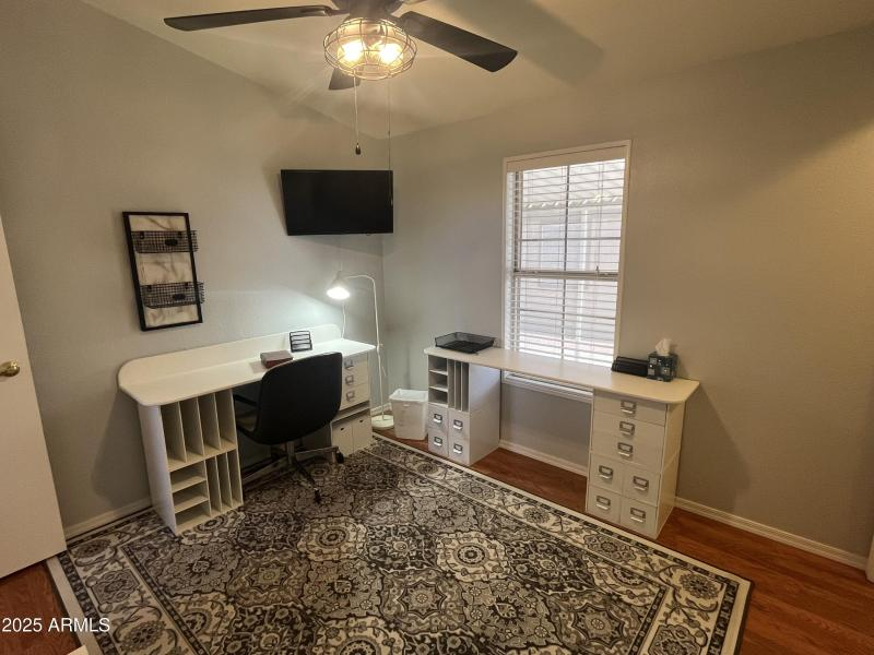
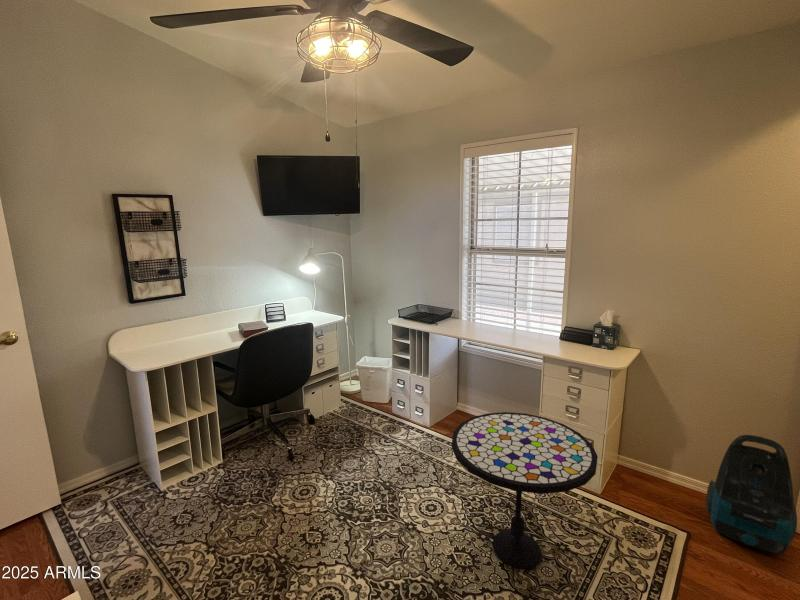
+ side table (518, 498)
+ vacuum cleaner (752, 489)
